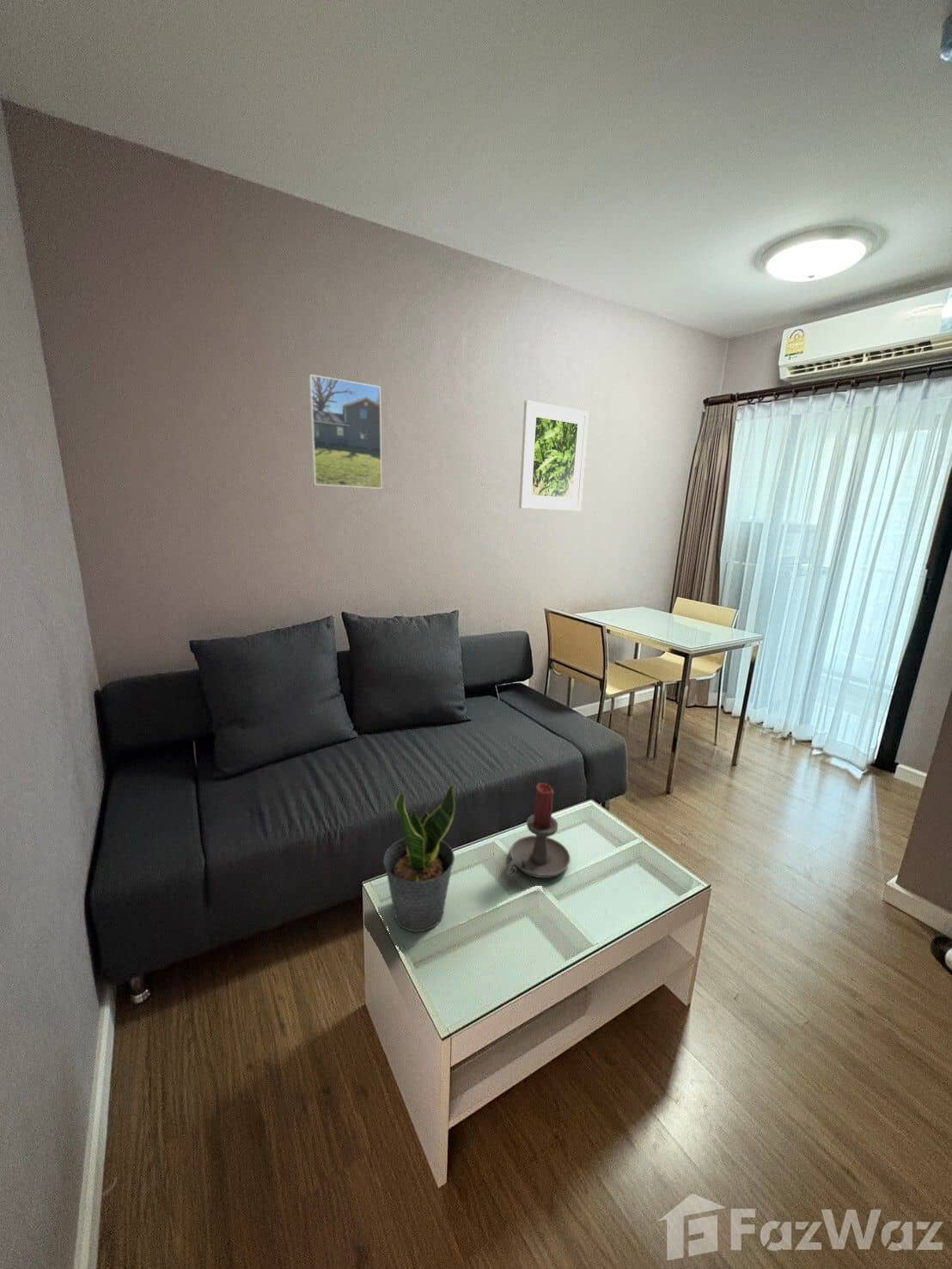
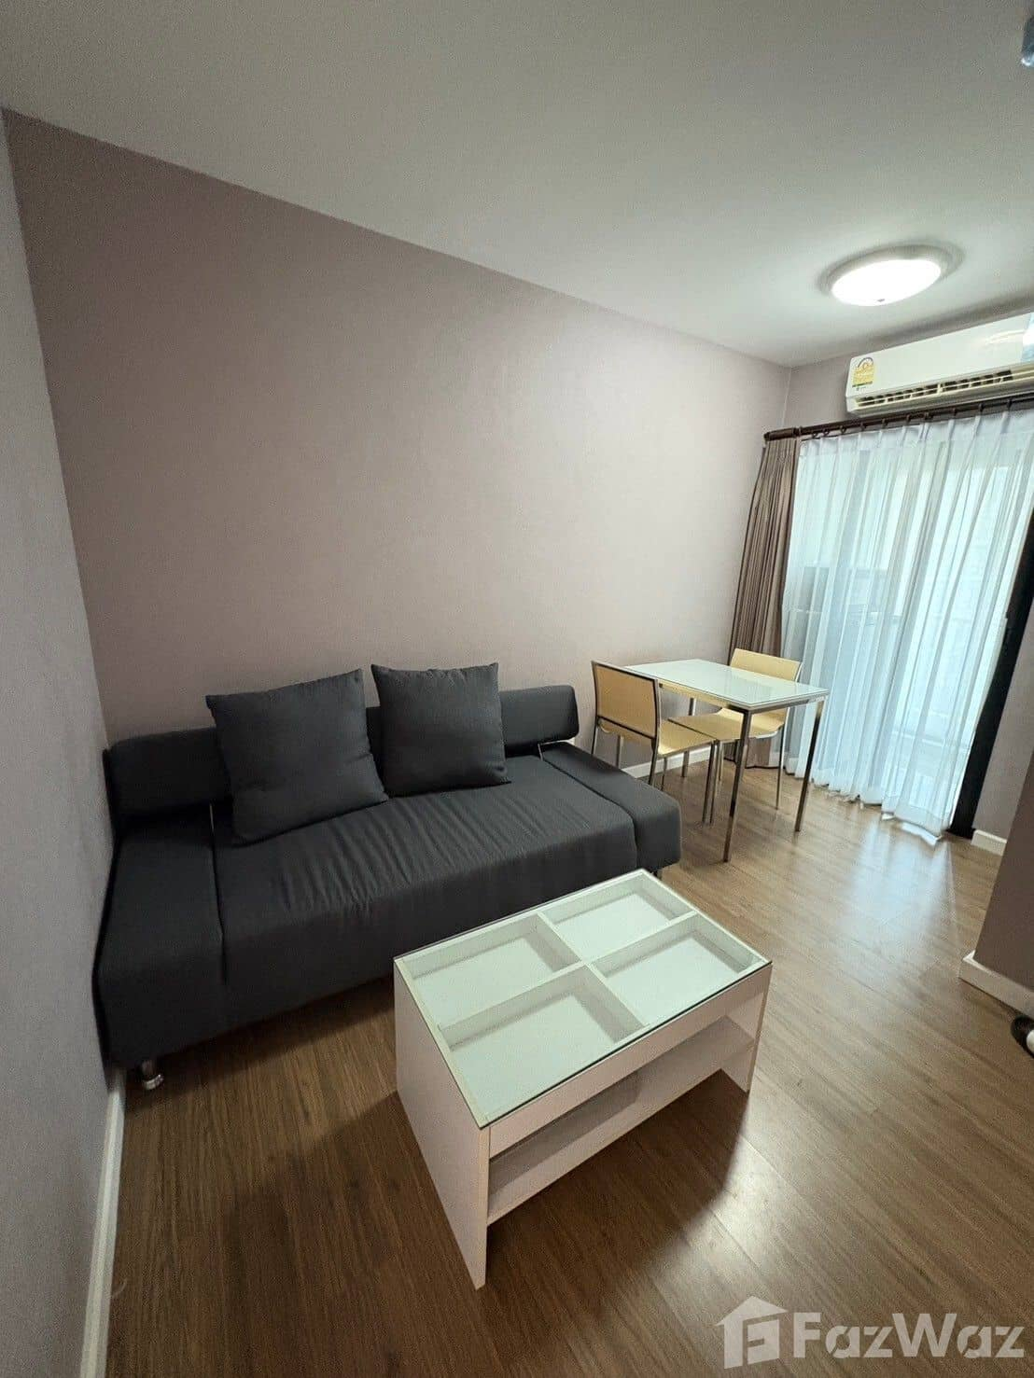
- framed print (554, 459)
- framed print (346, 435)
- potted plant (418, 845)
- candle holder (536, 827)
